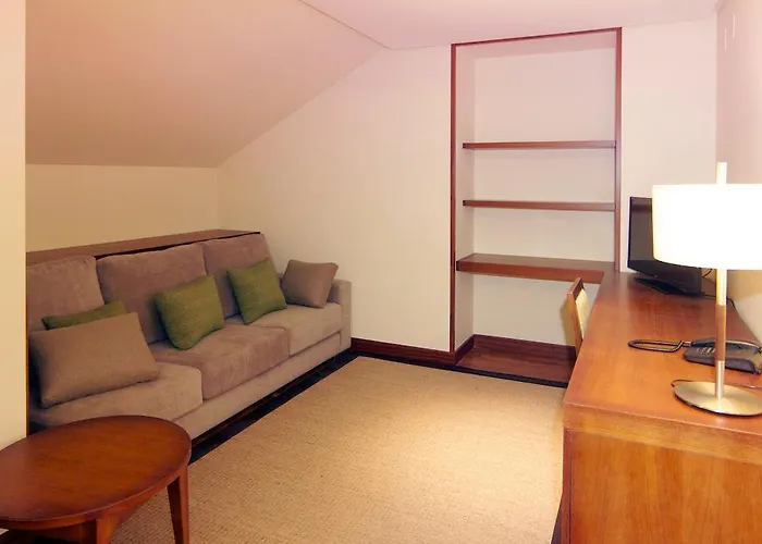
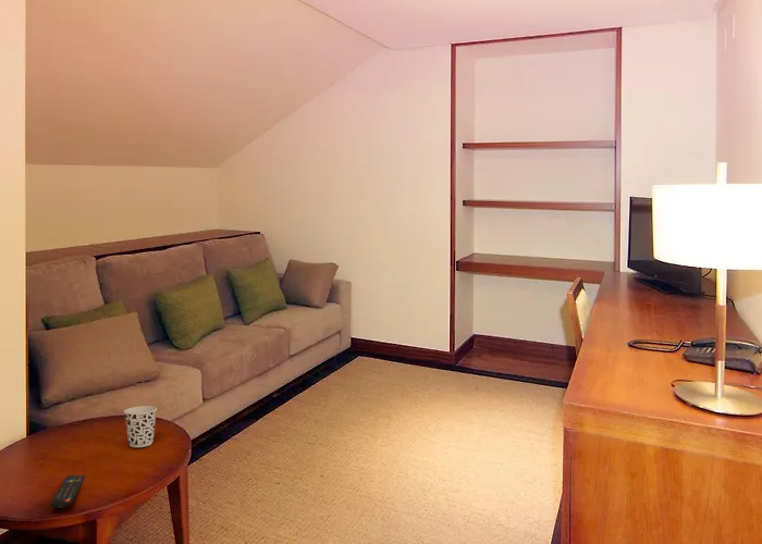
+ remote control (69, 490)
+ cup (140, 426)
